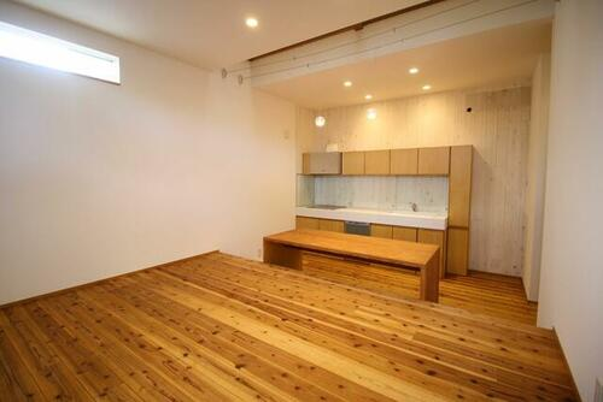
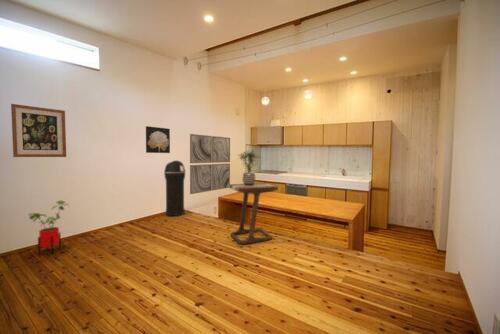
+ side table (253, 211)
+ house plant (52, 226)
+ trash can (175, 187)
+ wall art (40, 132)
+ wall art (158, 140)
+ wall art (211, 162)
+ potted plant (247, 167)
